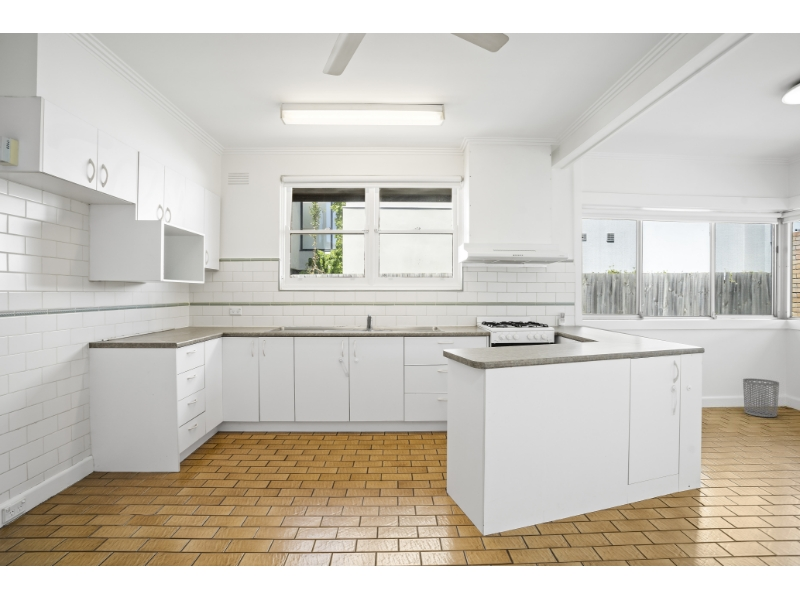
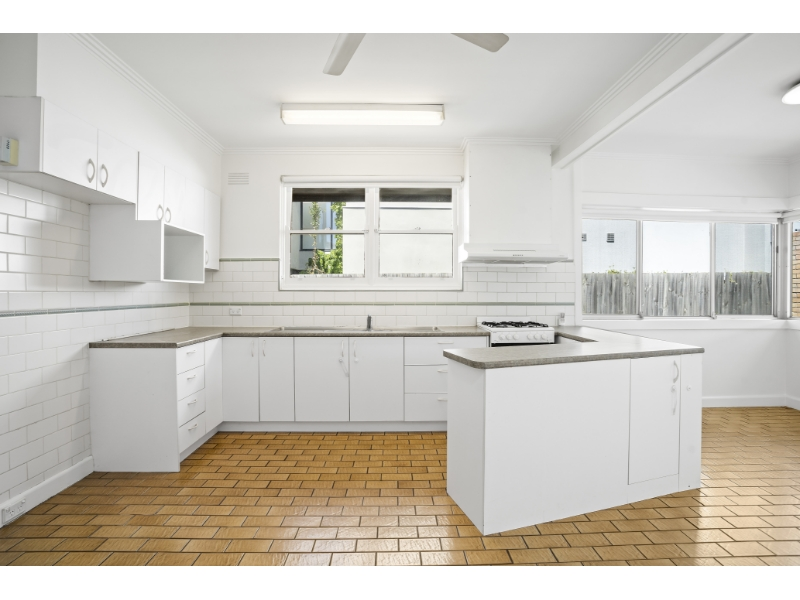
- waste bin (760, 398)
